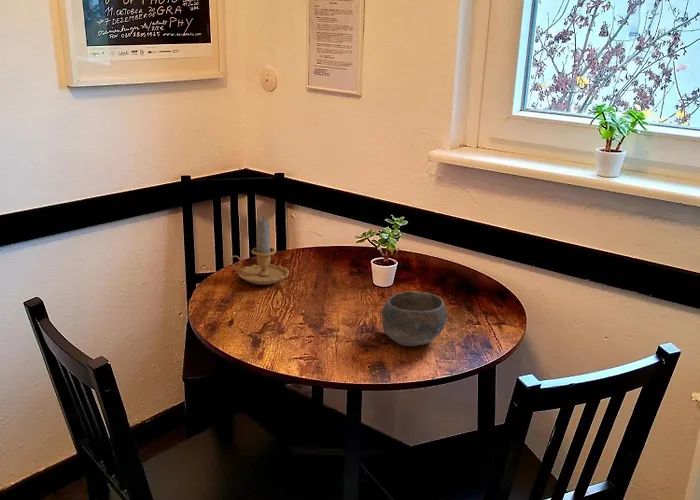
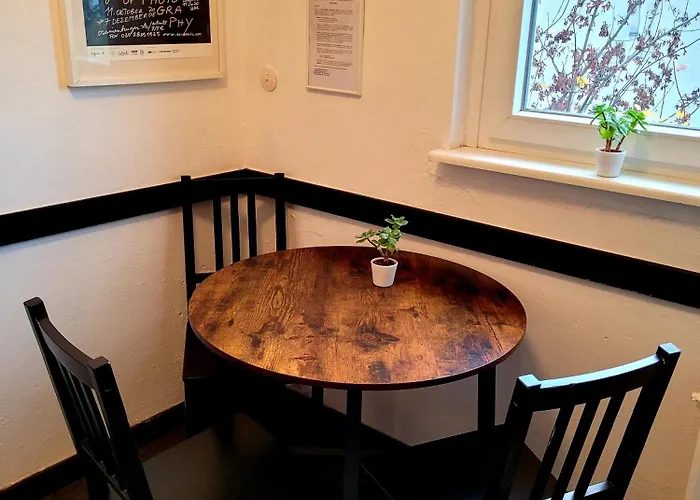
- bowl (413, 321)
- candle (258, 247)
